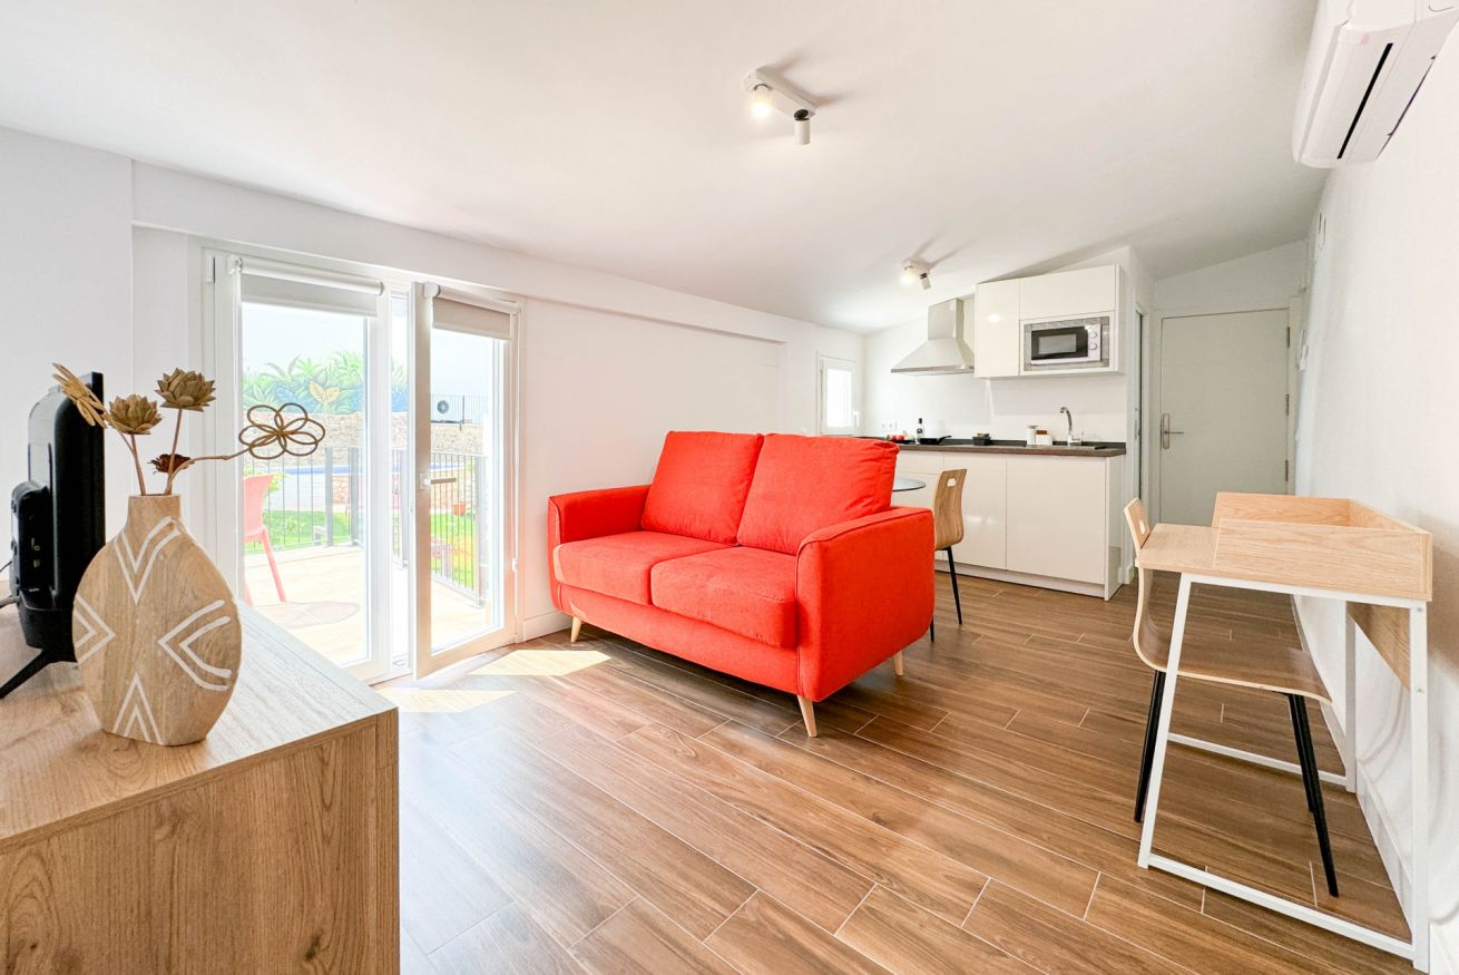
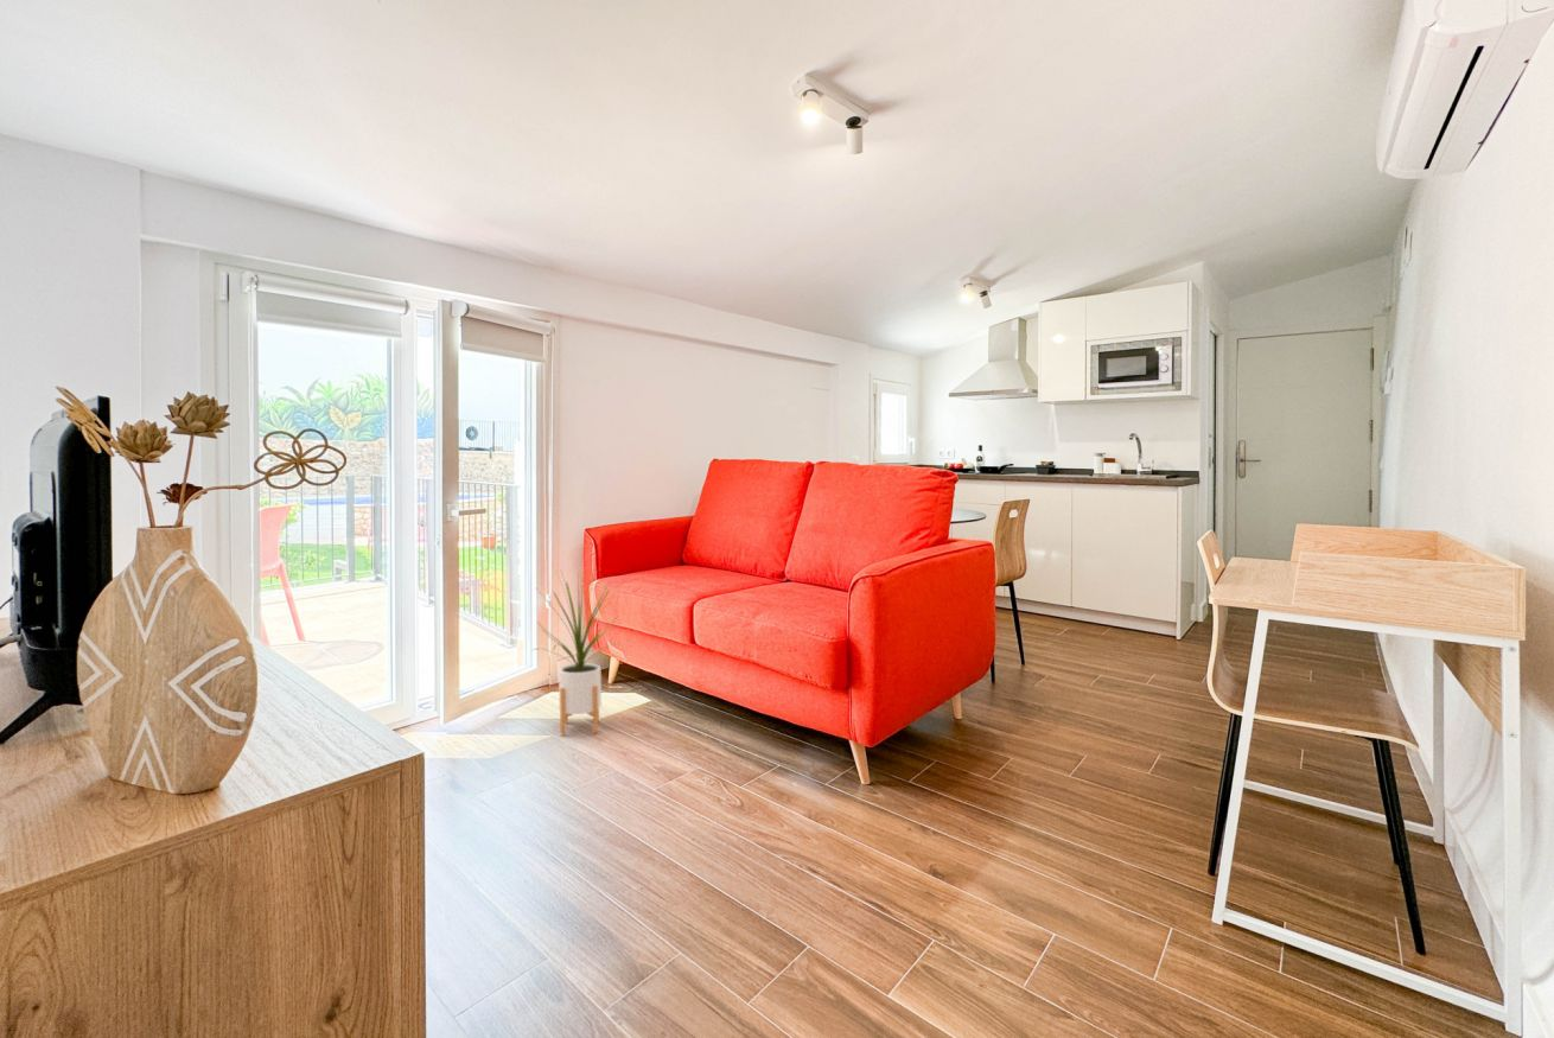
+ house plant (580, 649)
